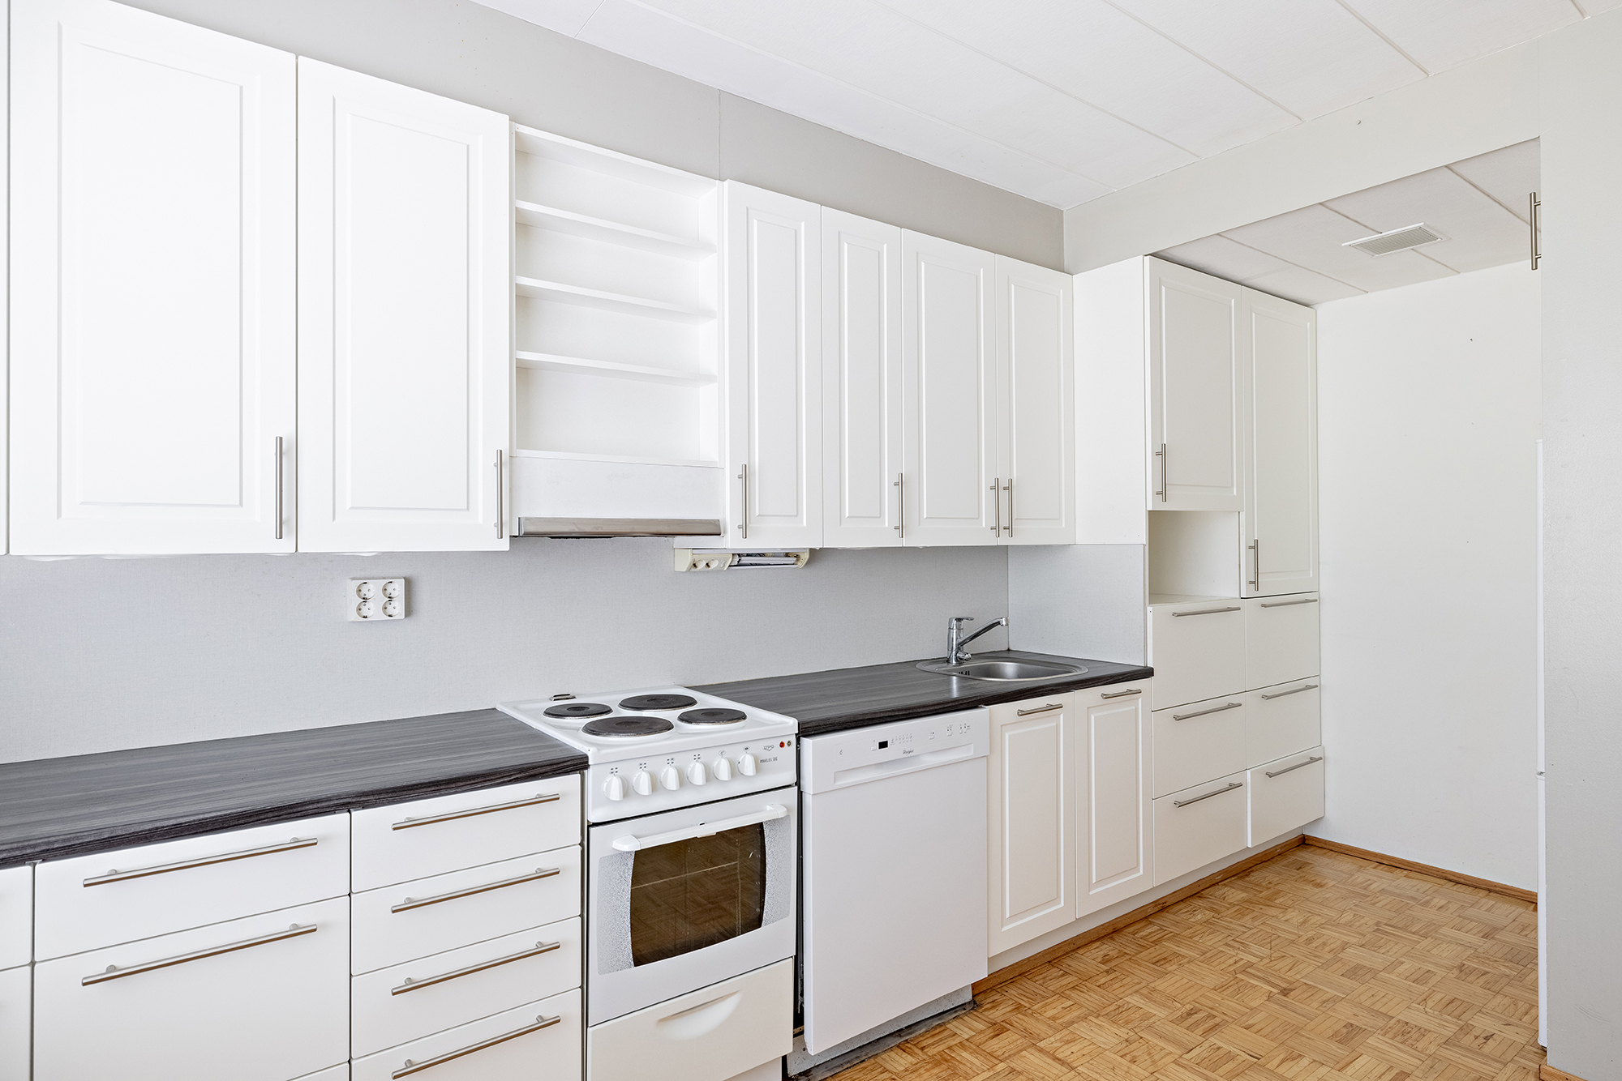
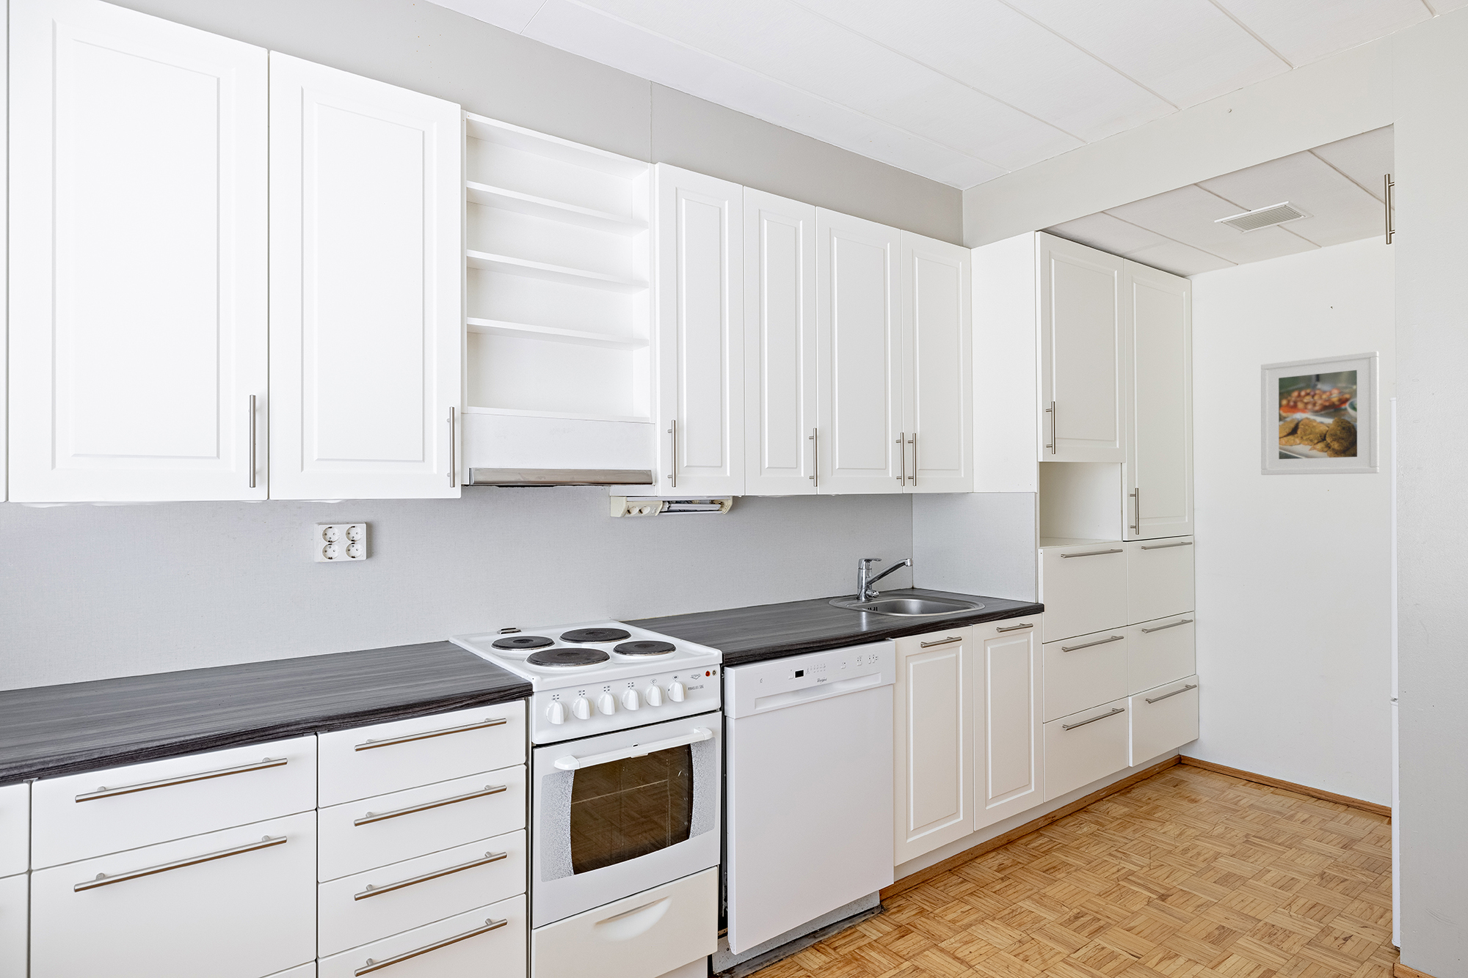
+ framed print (1317, 416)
